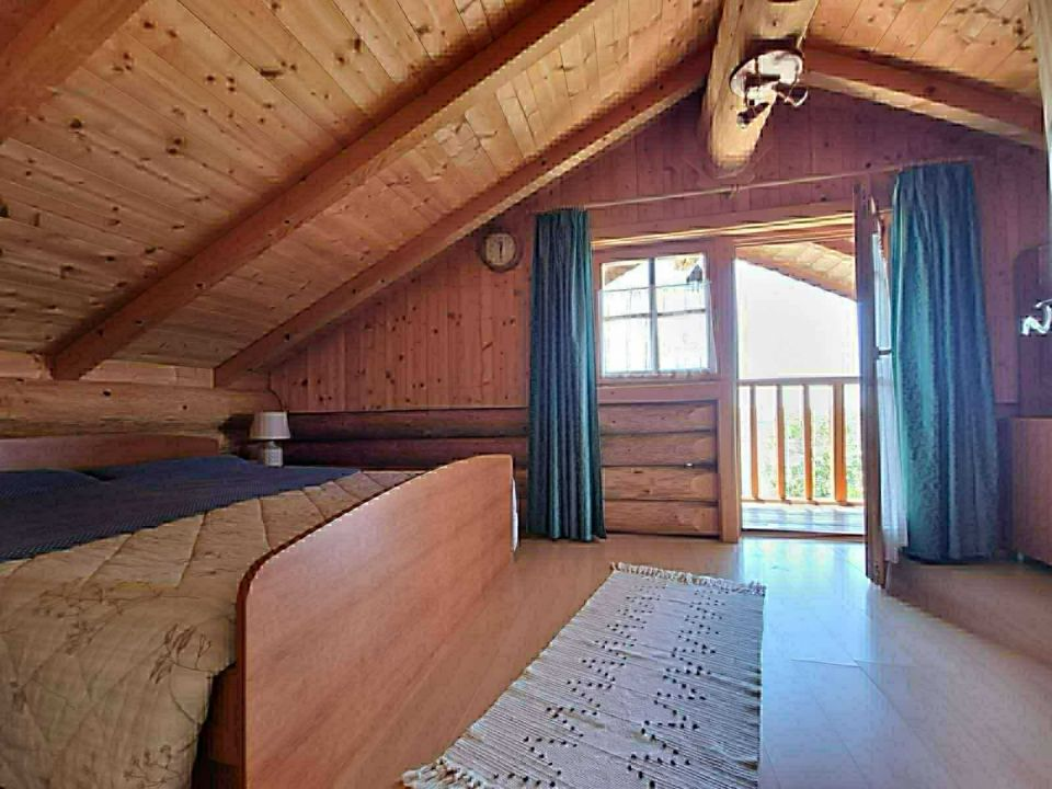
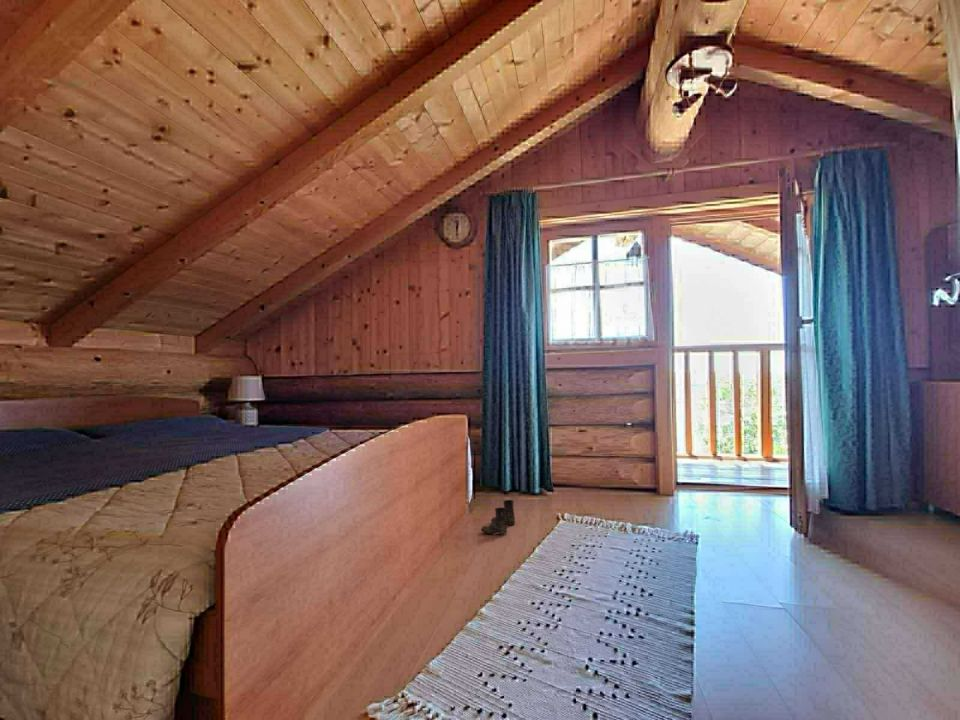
+ boots (498, 516)
